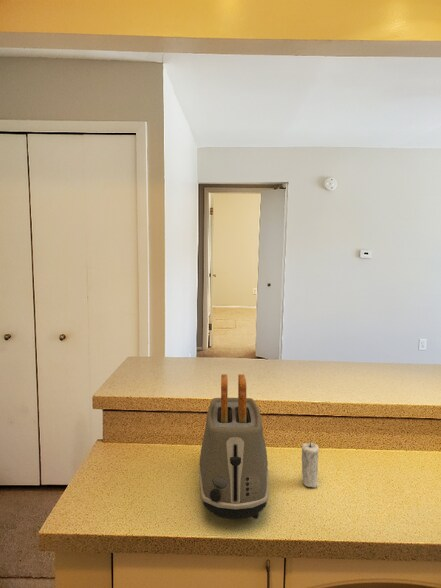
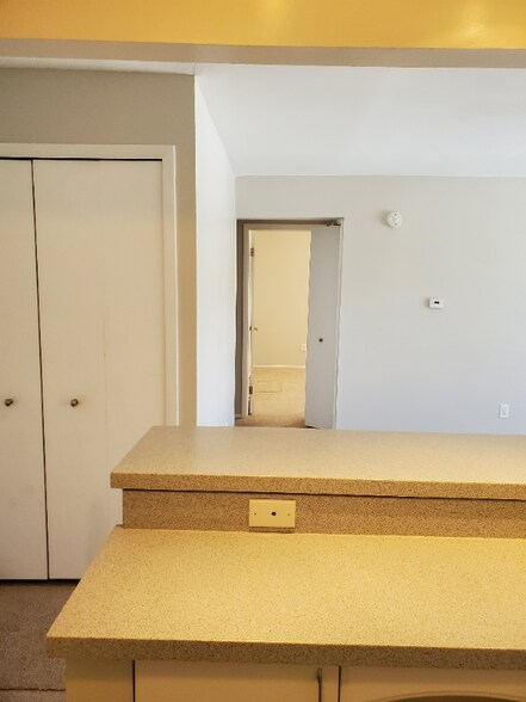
- toaster (233, 433)
- candle (309, 460)
